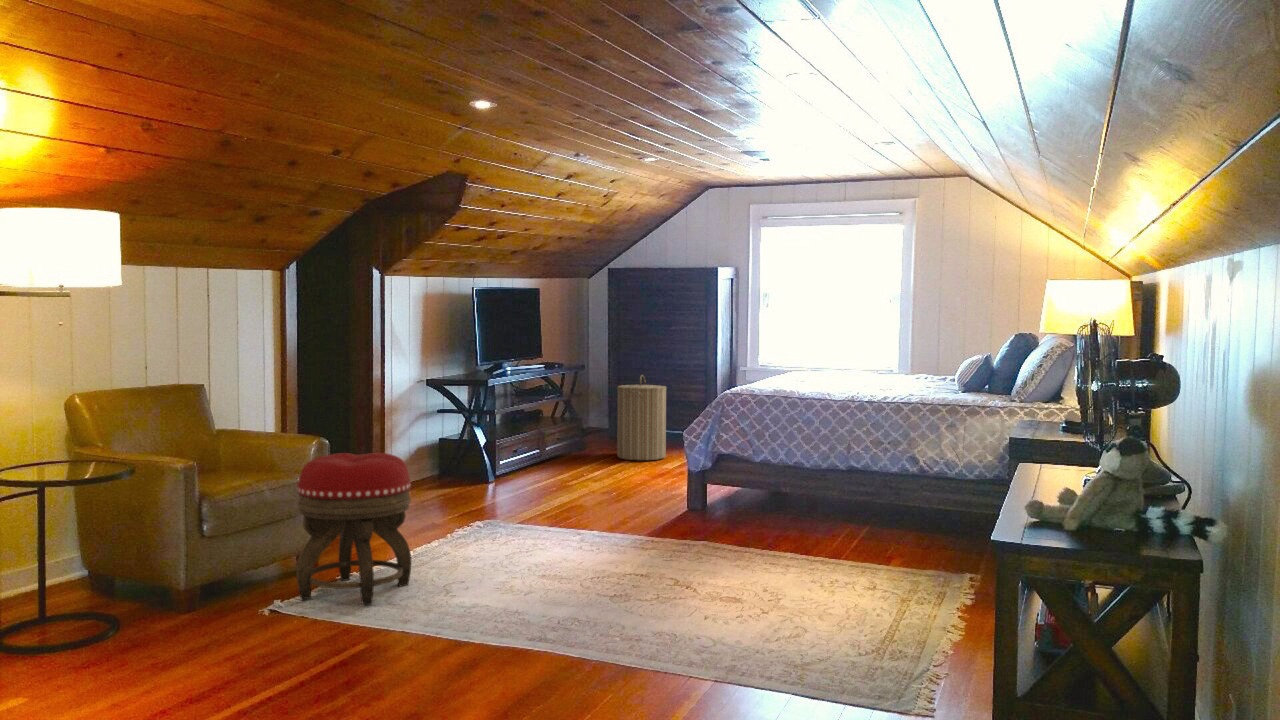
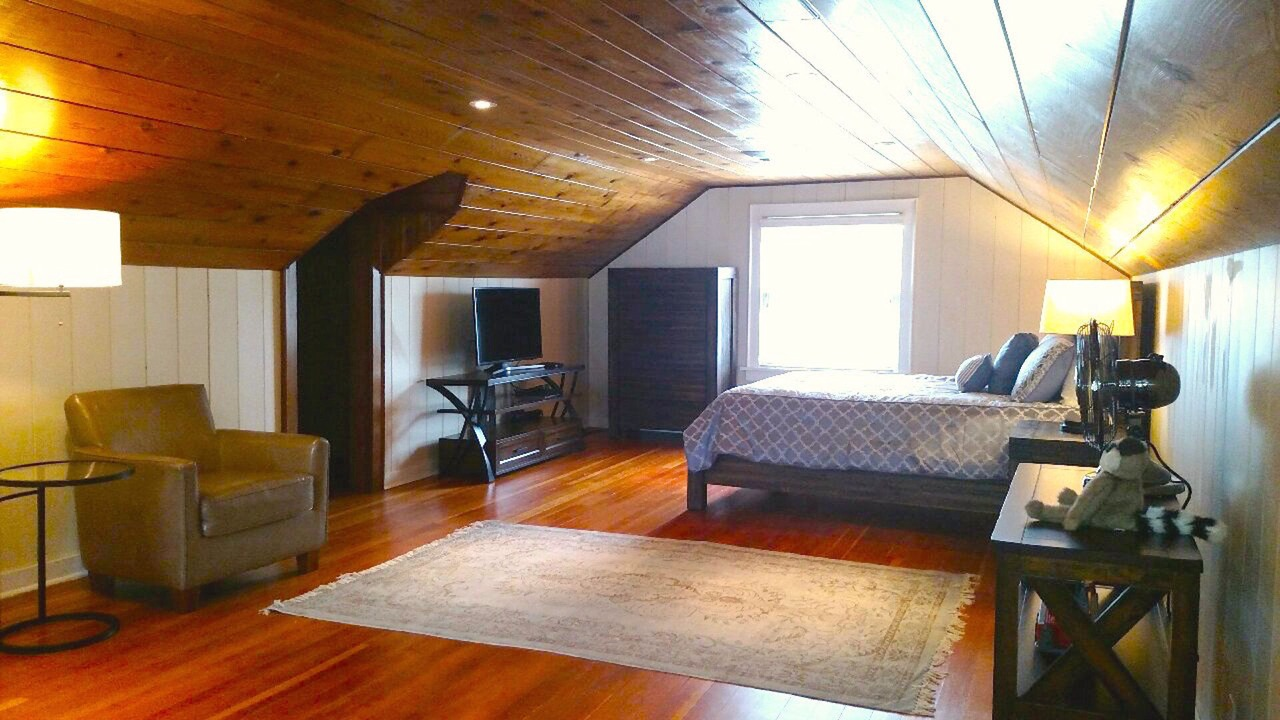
- laundry hamper (641, 416)
- footstool (355, 523)
